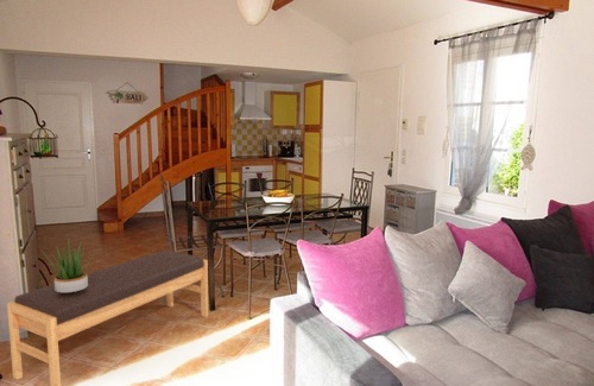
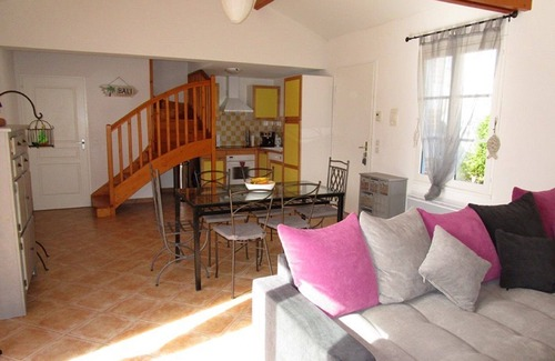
- potted plant (70, 265)
- bench (124, 308)
